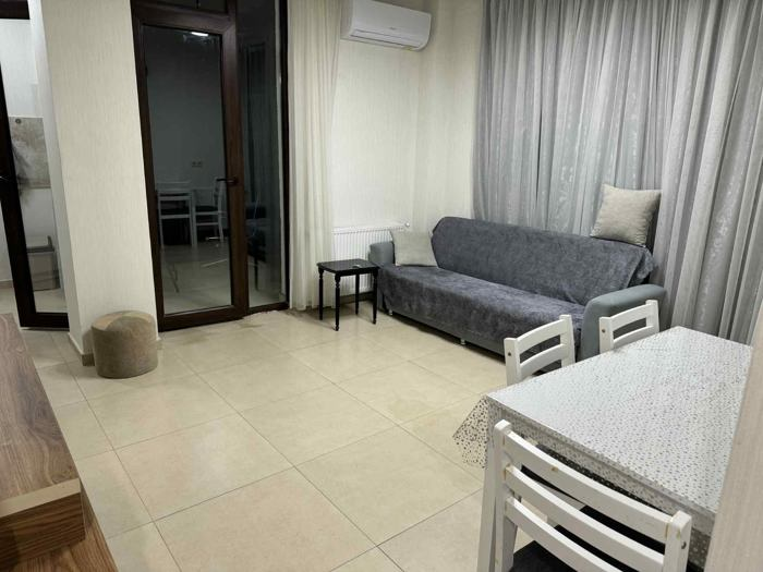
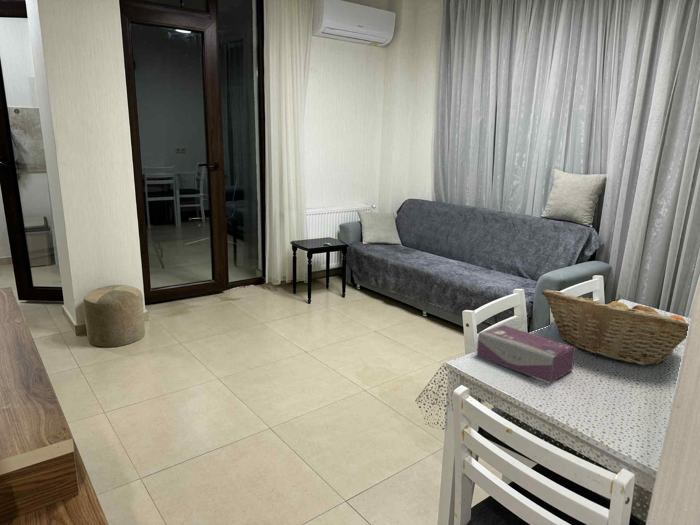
+ tissue box (524, 350)
+ fruit basket (611, 319)
